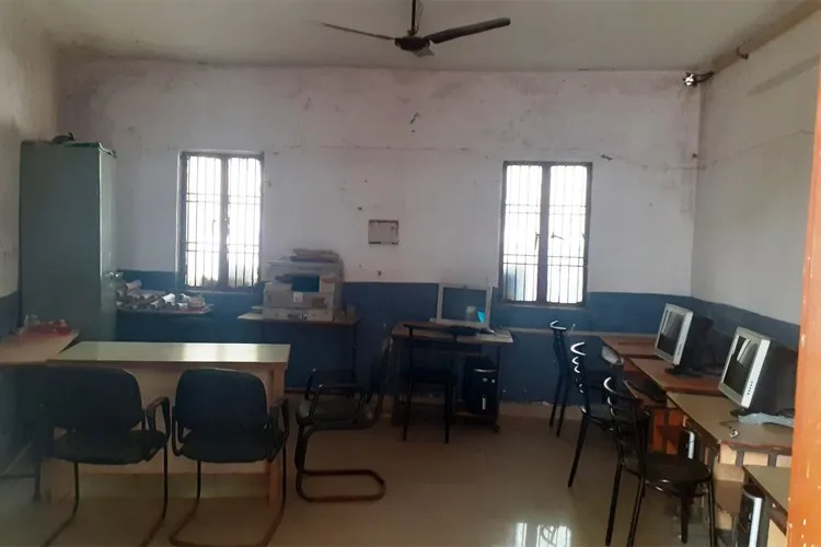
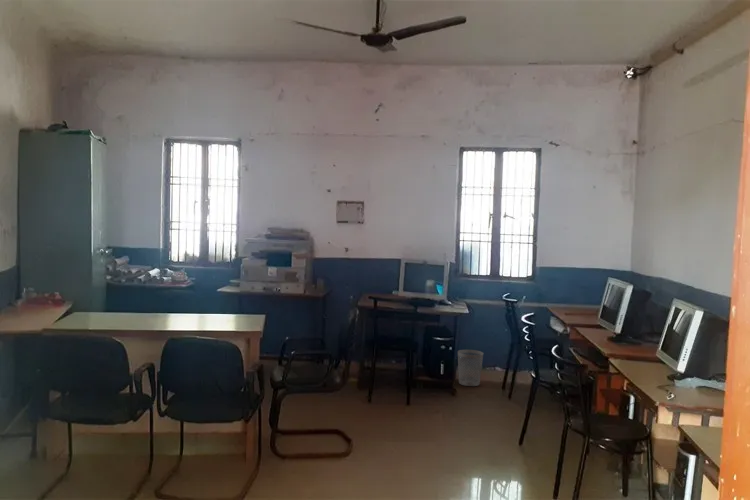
+ wastebasket (469, 368)
